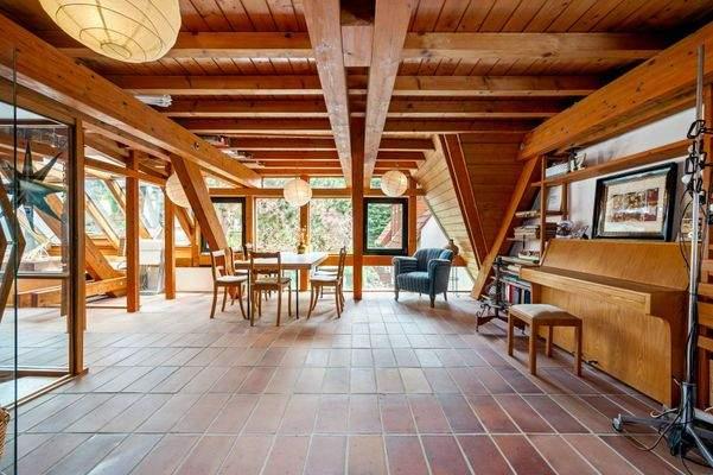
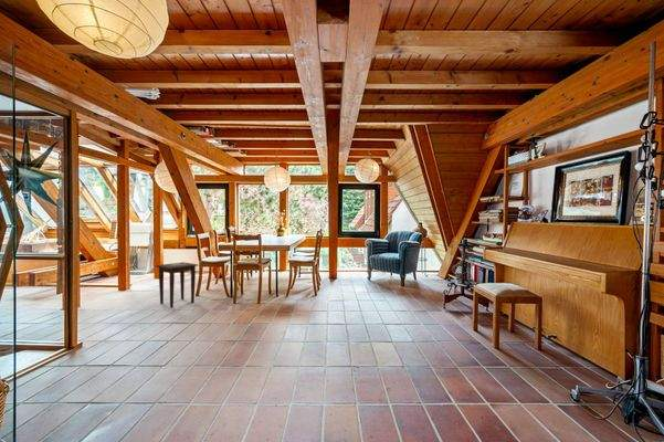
+ side table (173, 283)
